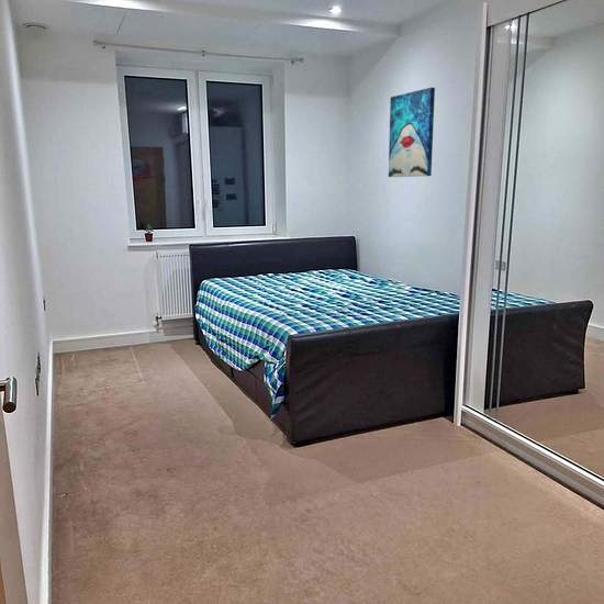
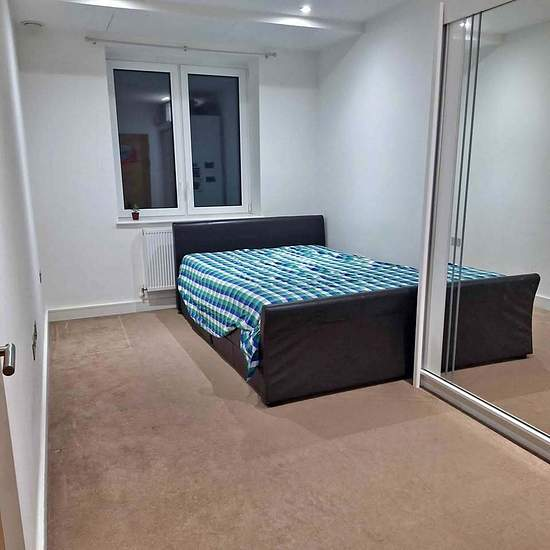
- wall art (410, 135)
